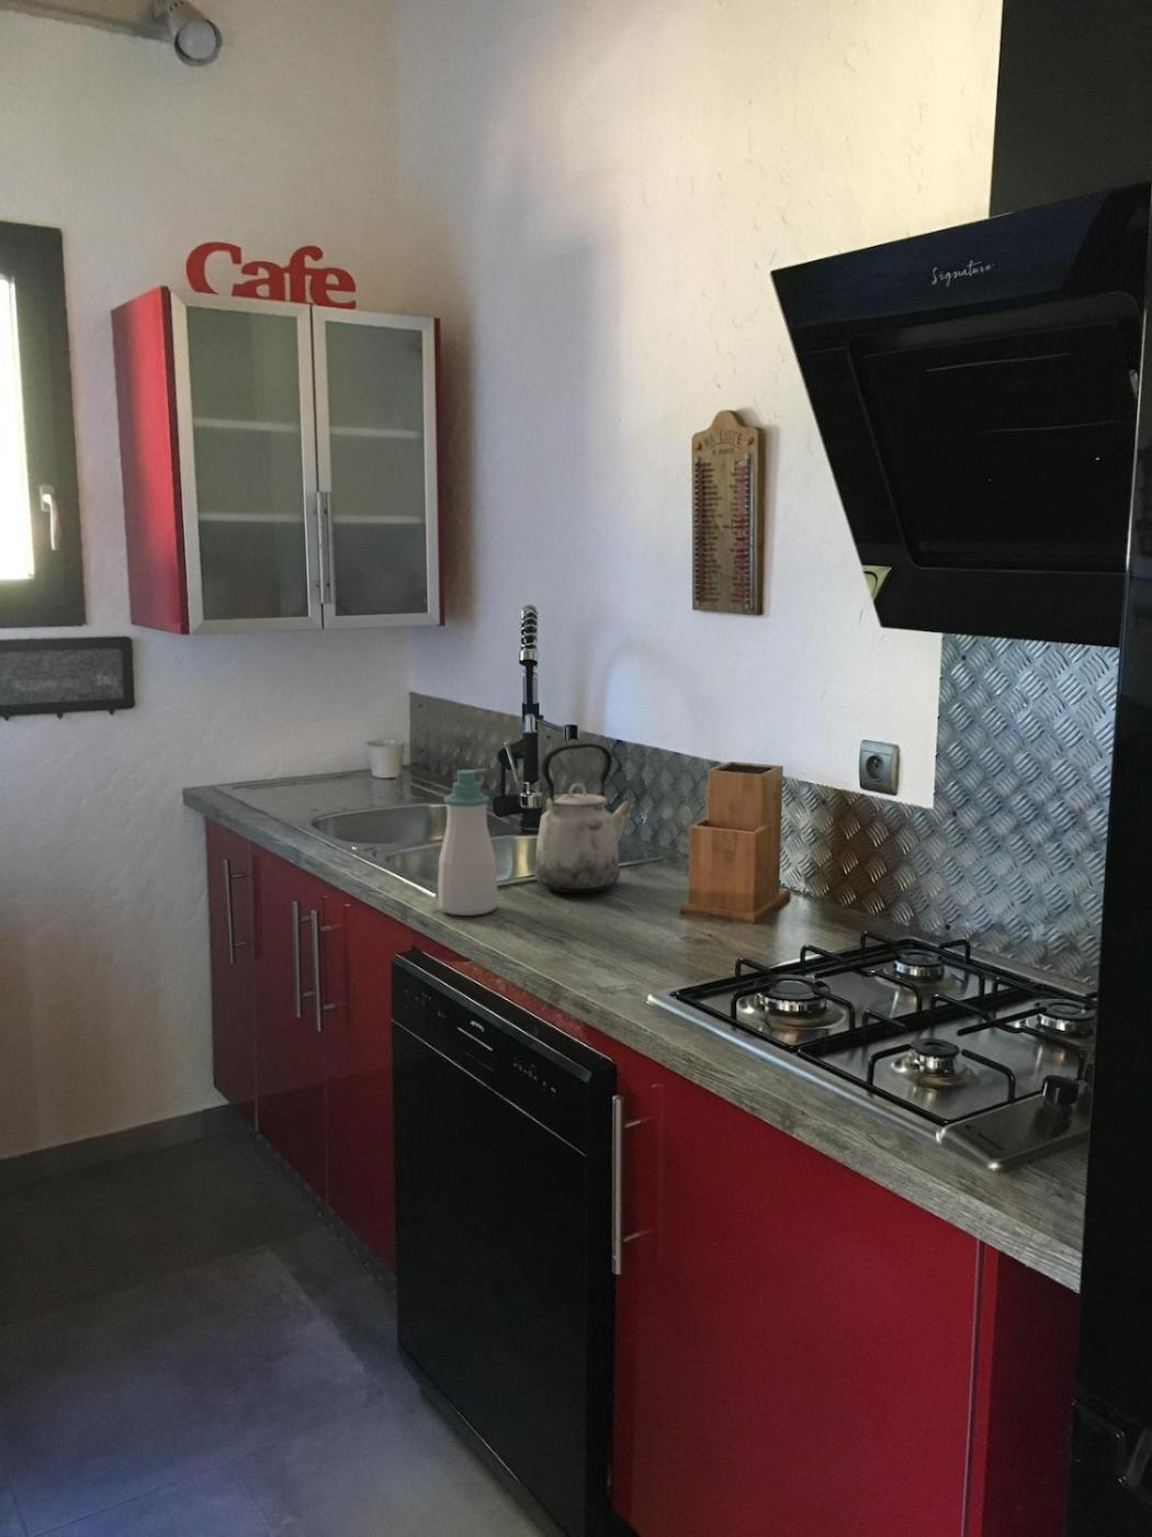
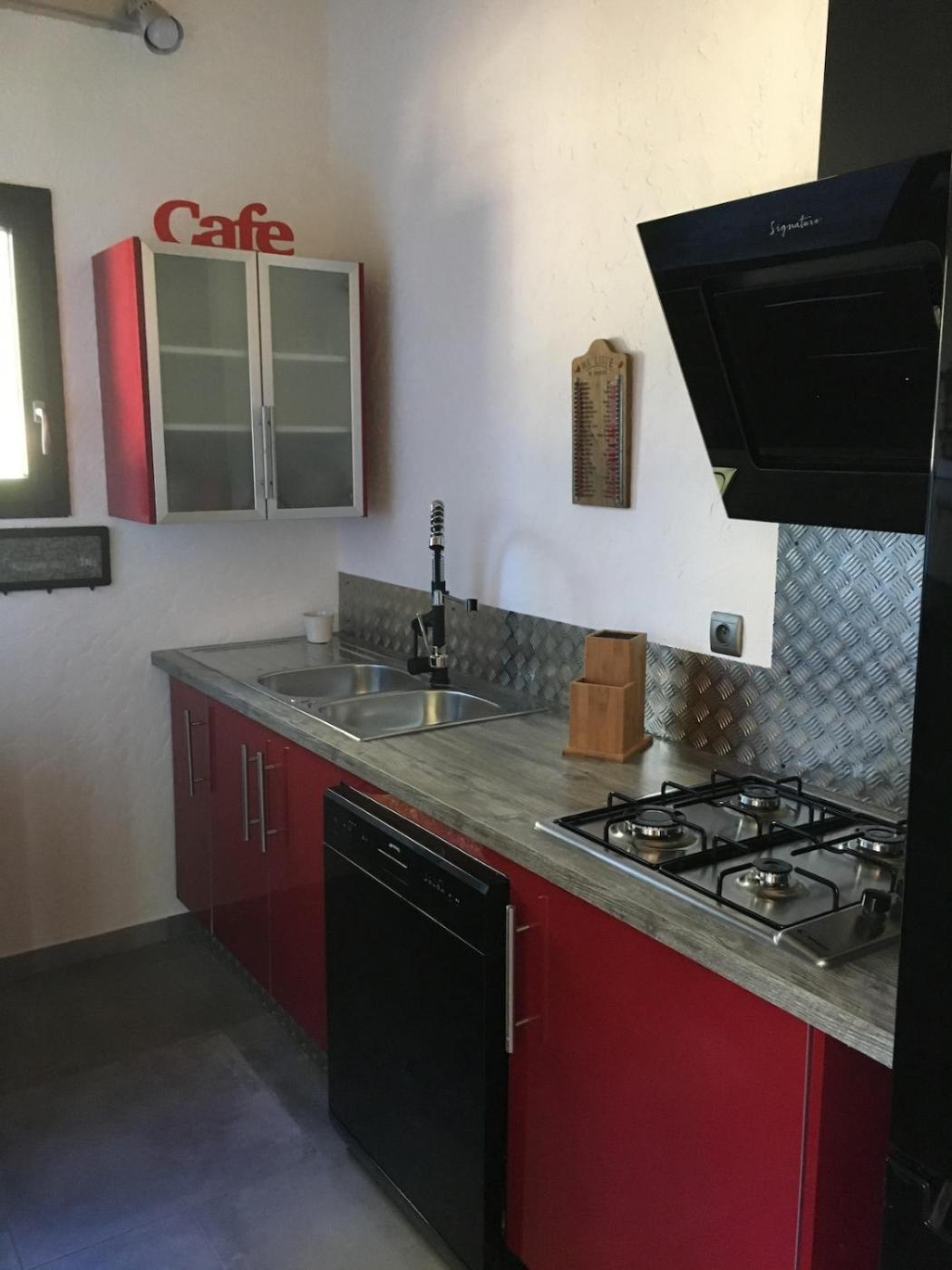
- soap bottle (466, 840)
- kettle (589, 814)
